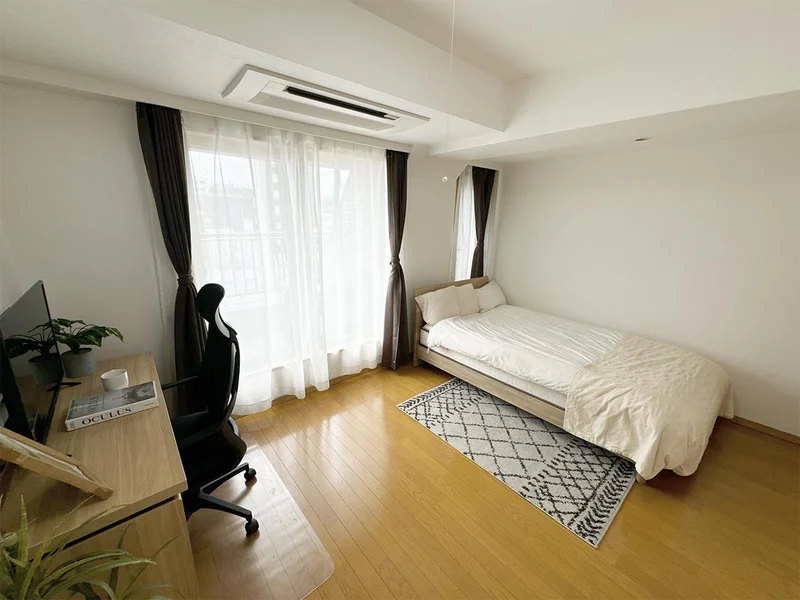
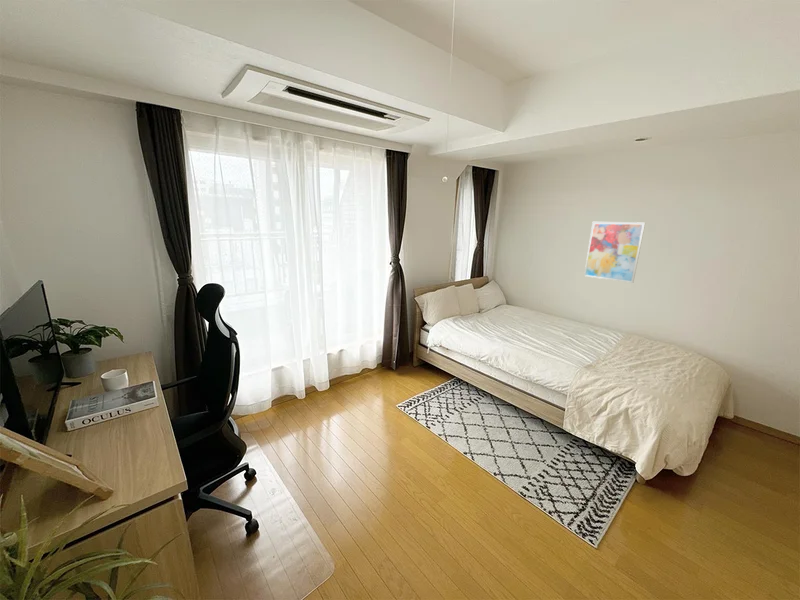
+ wall art (612, 251)
